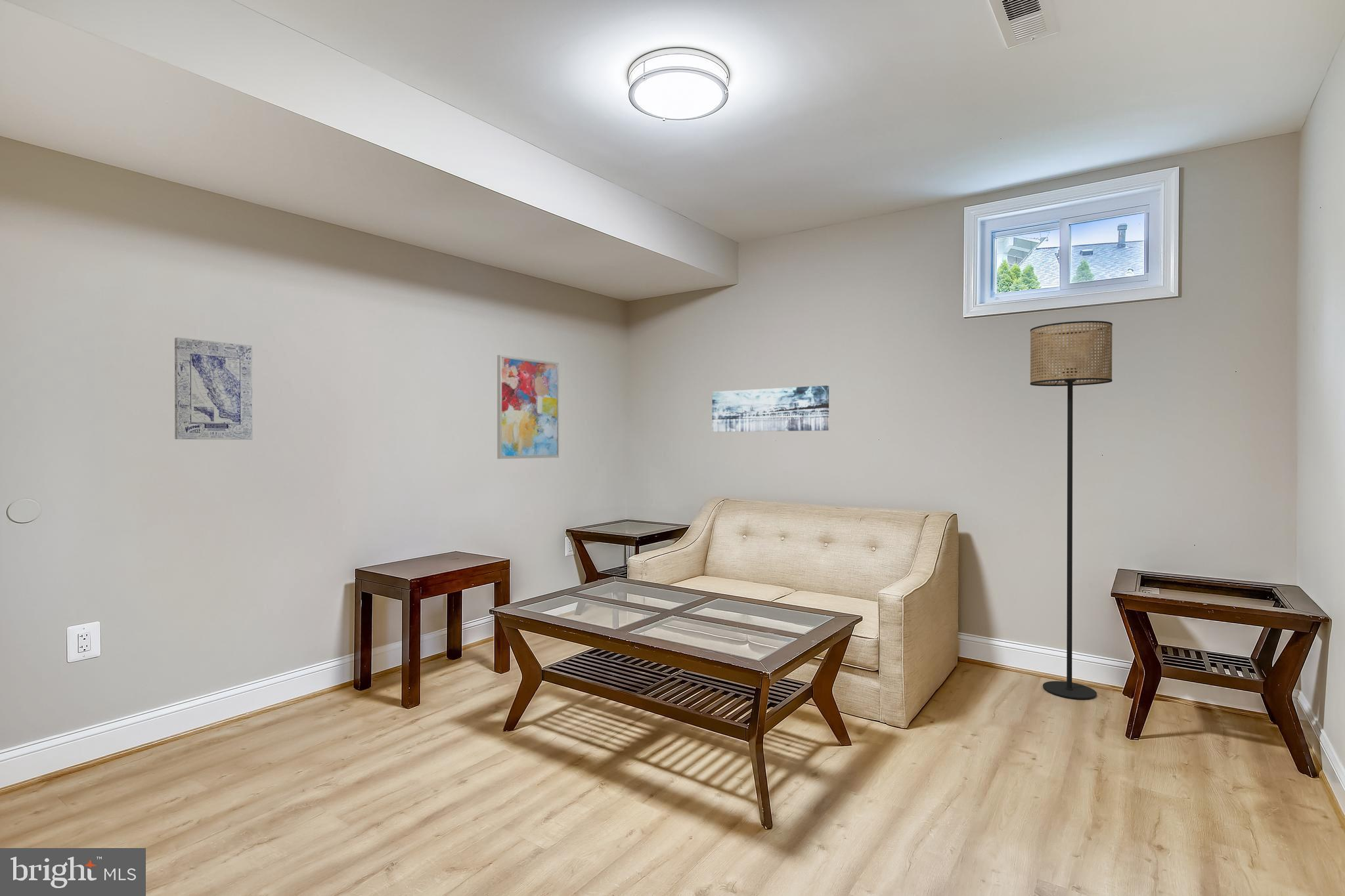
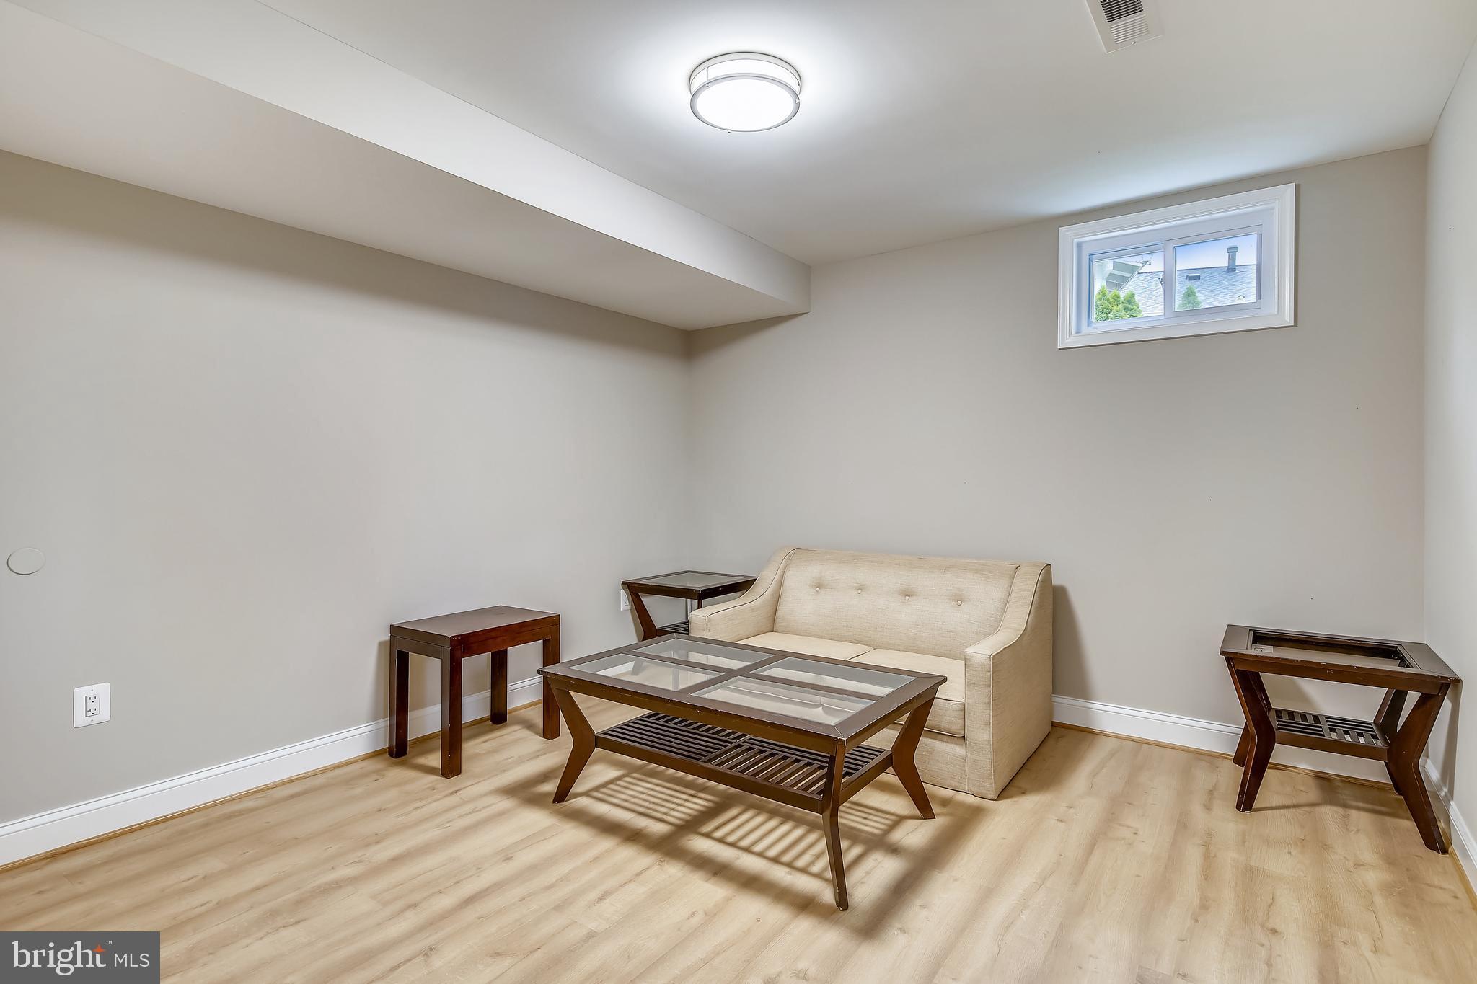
- wall art (767, 410)
- floor lamp (1069, 509)
- wall art (529, 408)
- wall art (215, 391)
